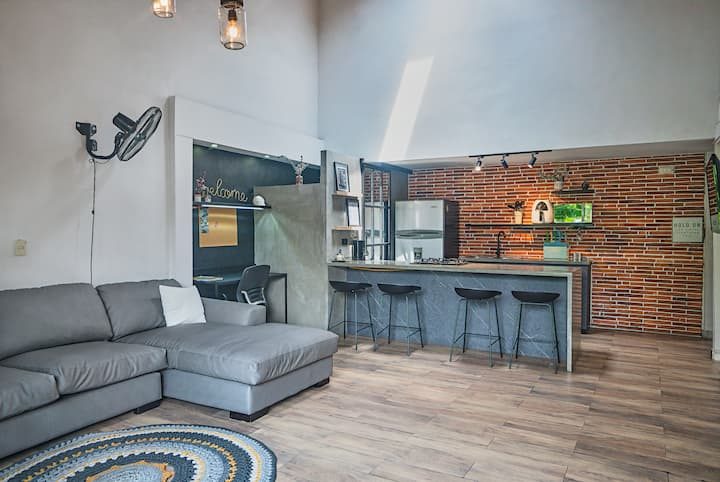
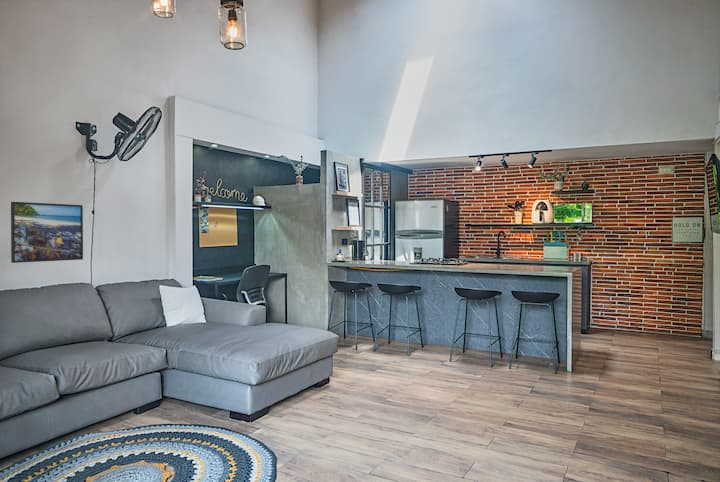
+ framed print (49, 232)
